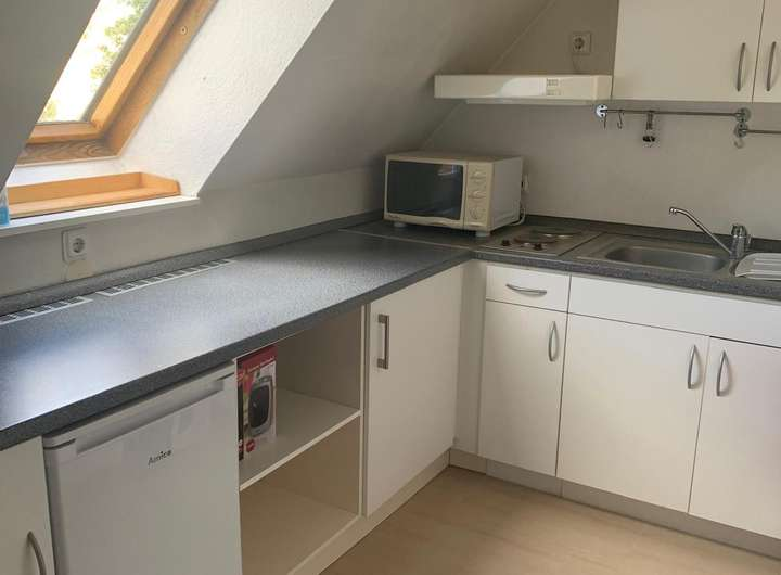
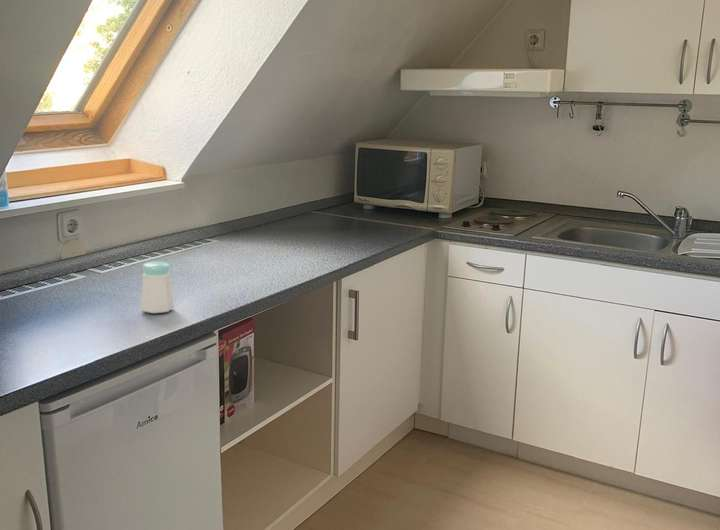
+ salt shaker (156, 286)
